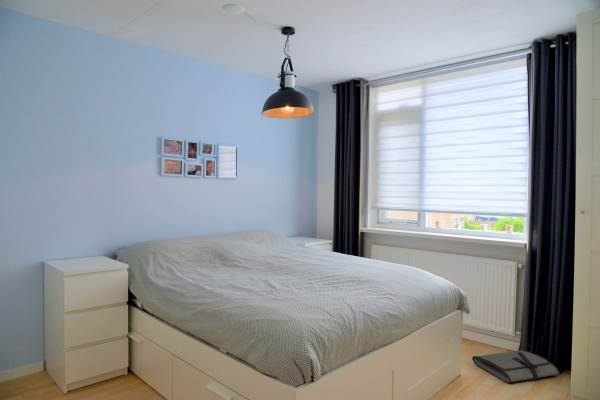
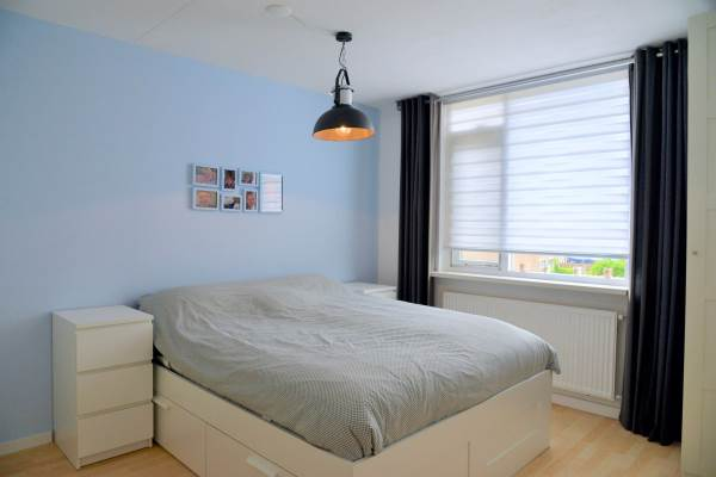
- tool roll (514, 360)
